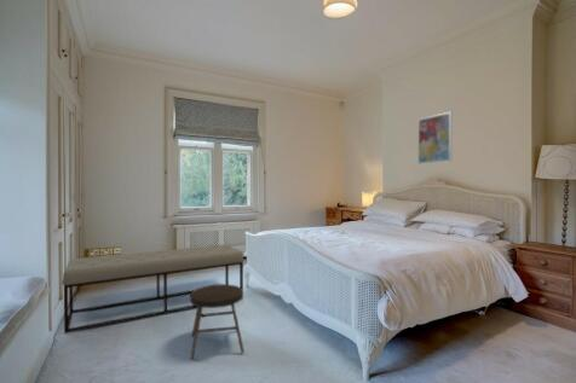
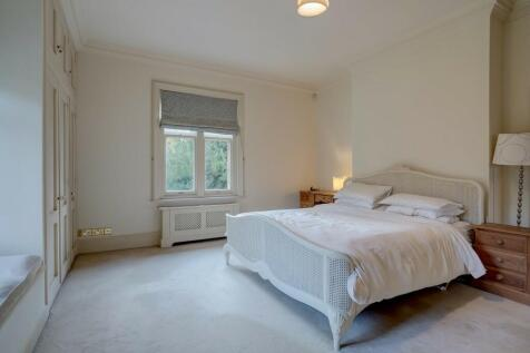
- wall art (433, 139)
- bench (159, 279)
- stool (217, 314)
